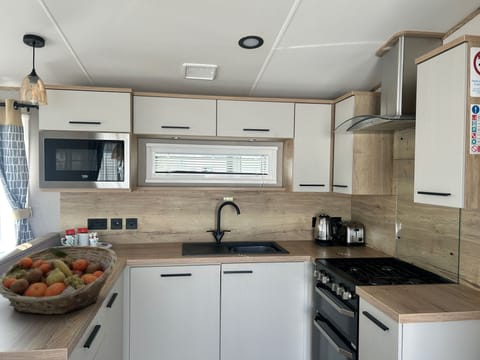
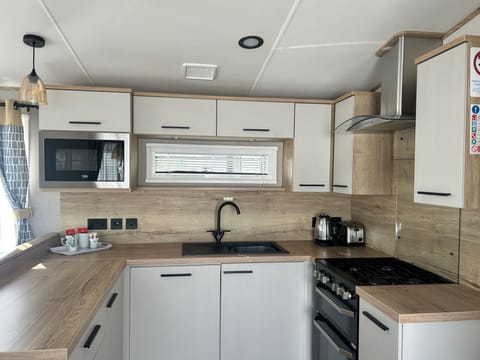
- fruit basket (60, 277)
